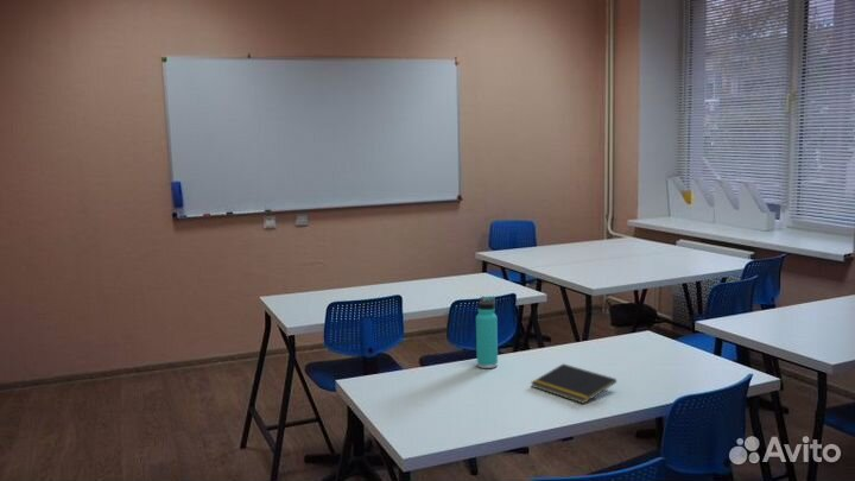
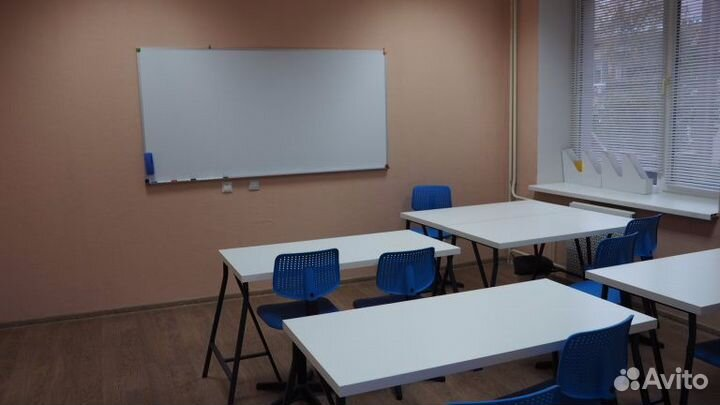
- notepad (572, 382)
- thermos bottle (486, 330)
